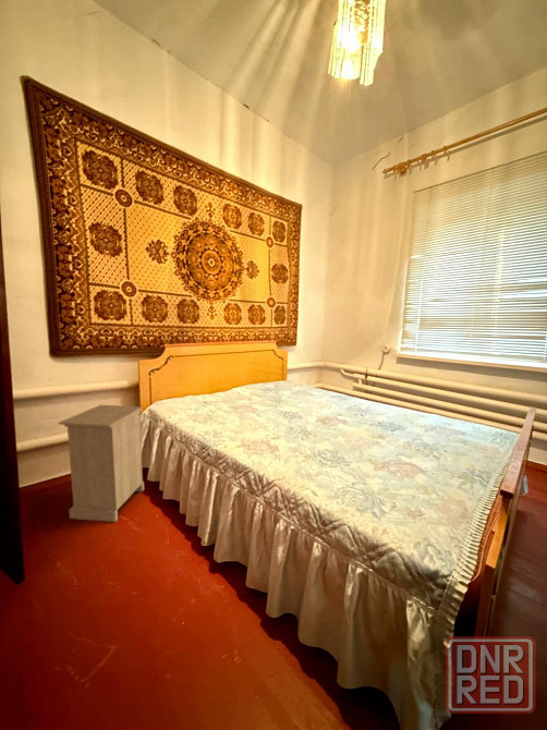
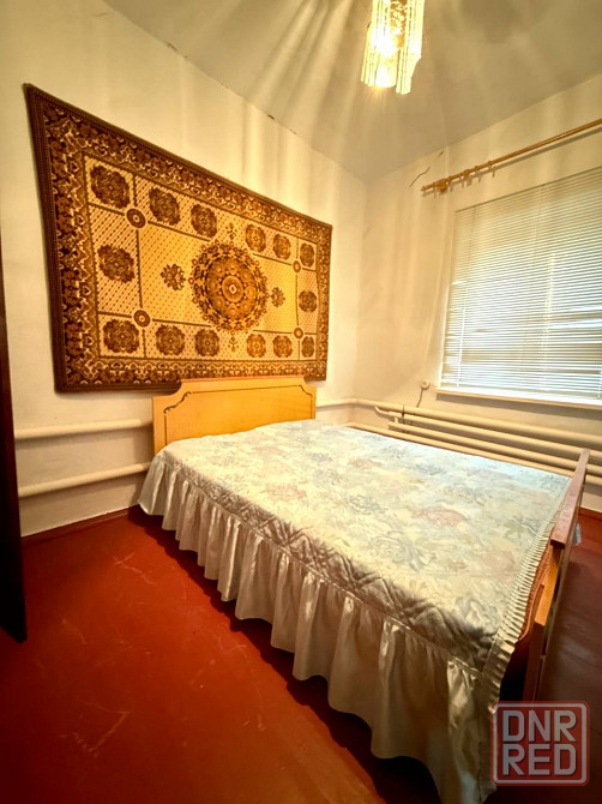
- nightstand (107, 459)
